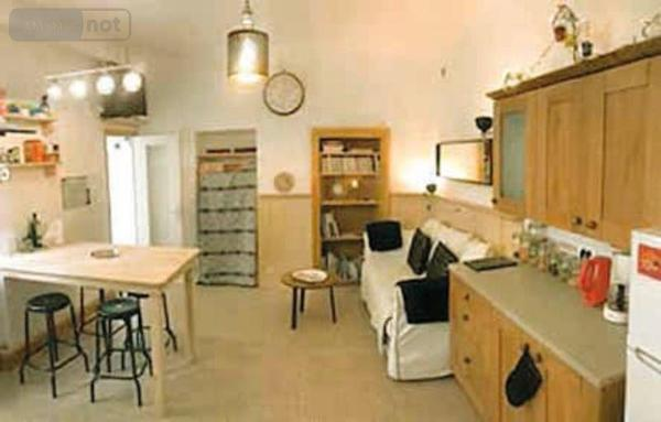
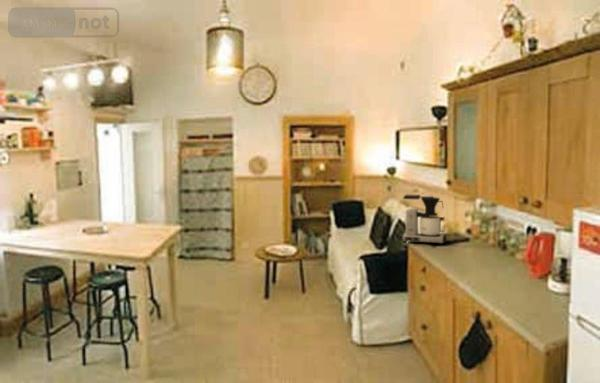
+ coffee maker (423, 218)
